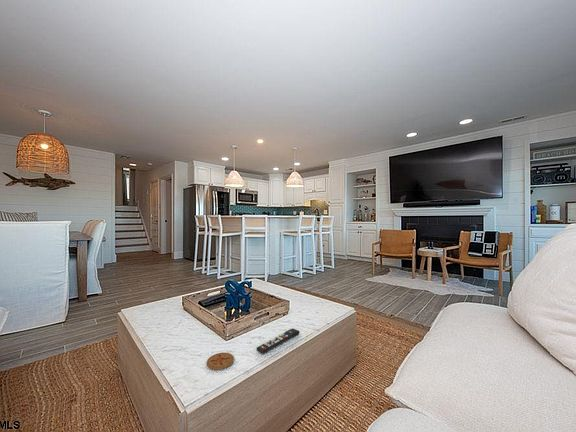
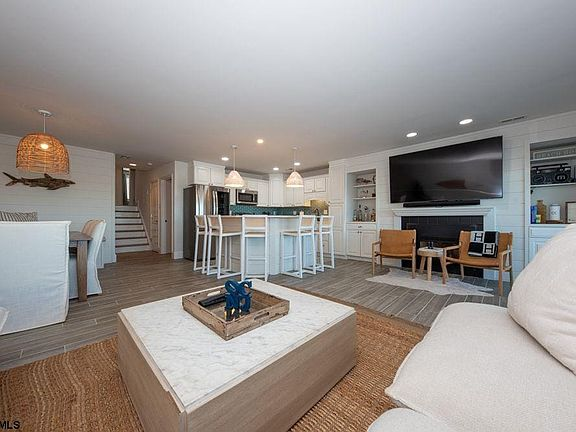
- coaster (220, 360)
- remote control (279, 339)
